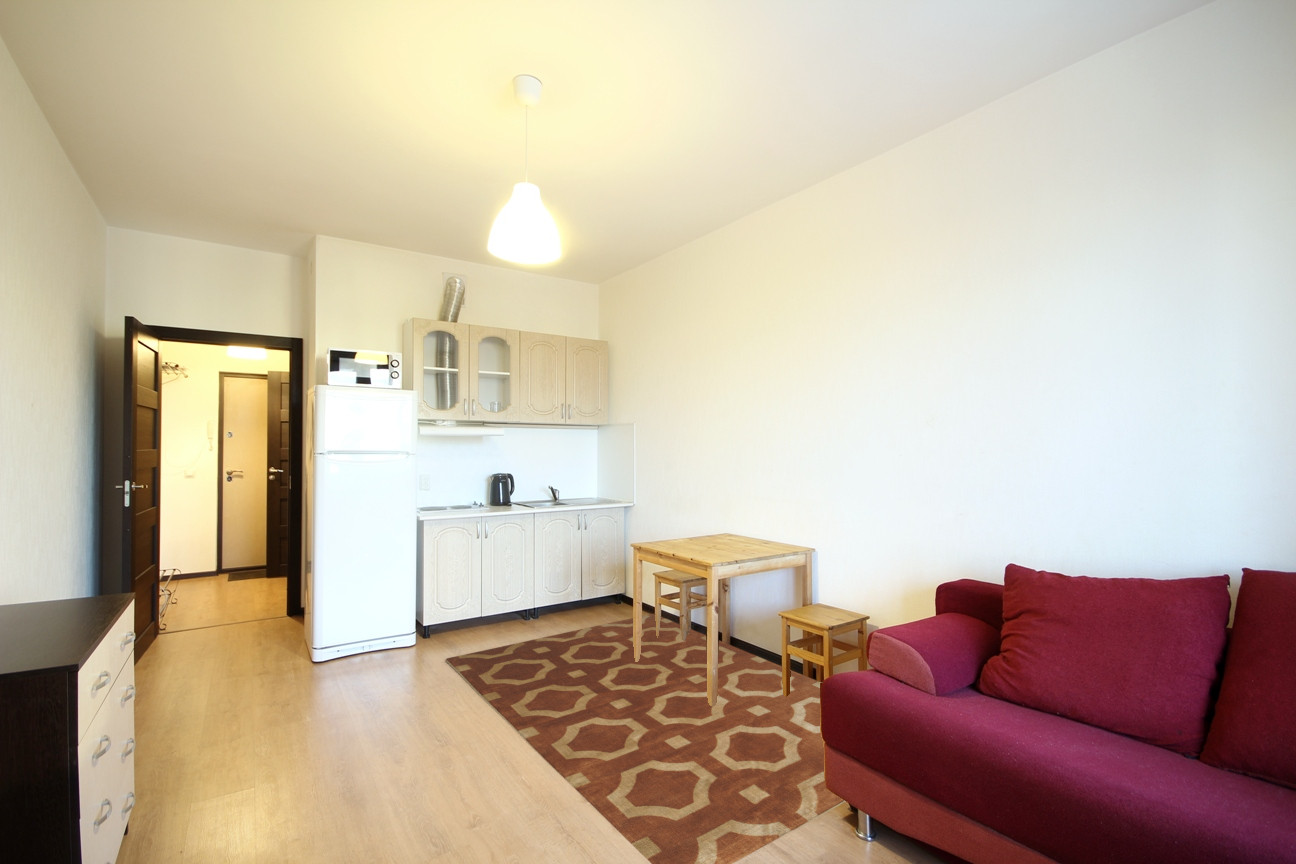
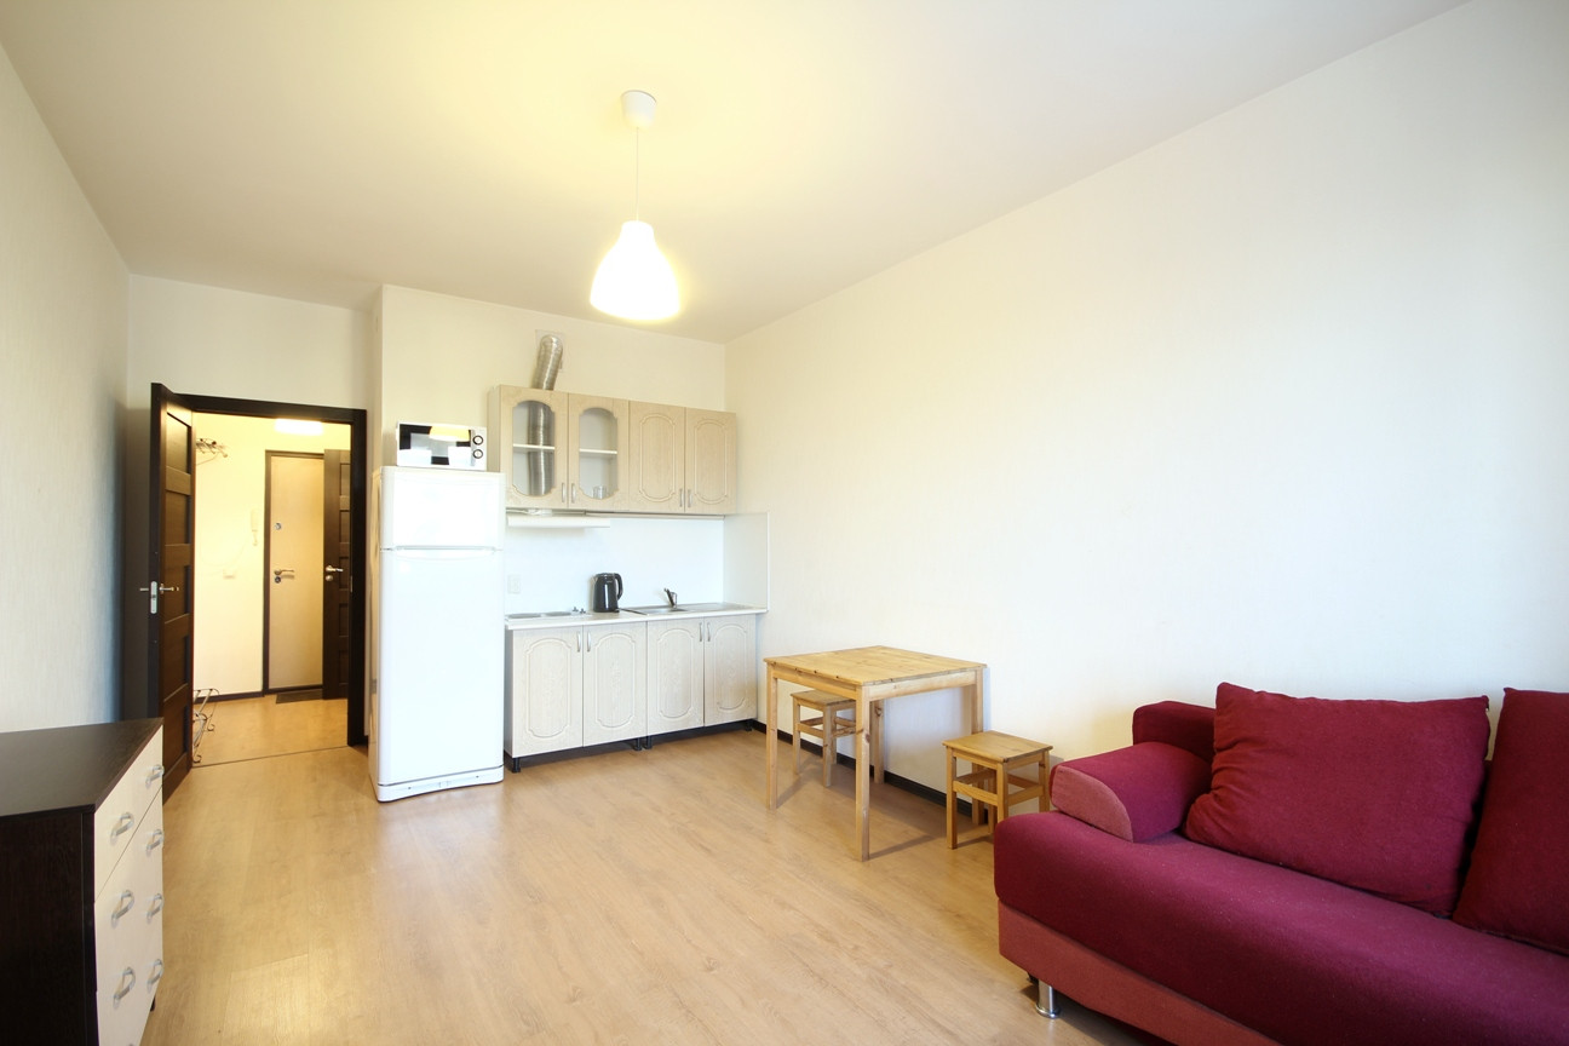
- rug (660, 692)
